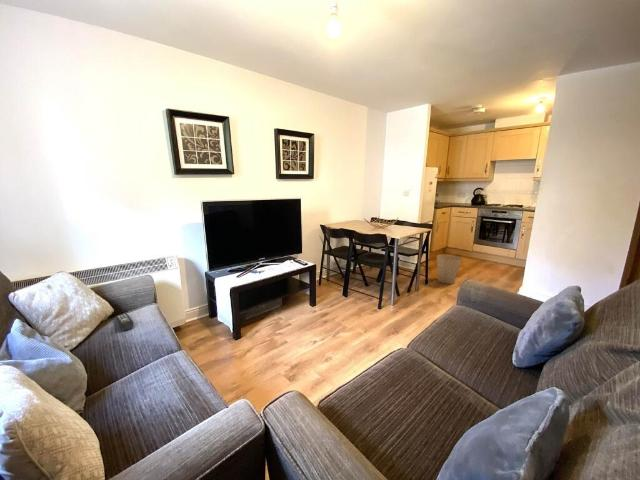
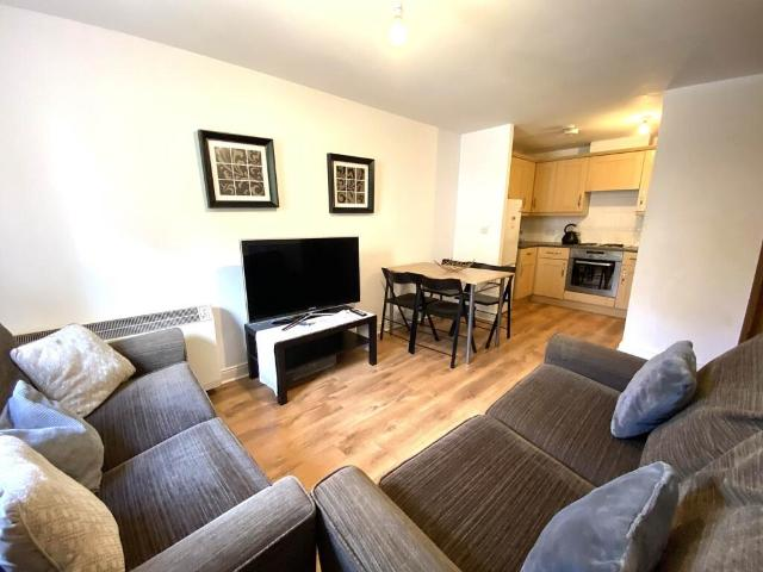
- trash can (447, 269)
- remote control (124, 320)
